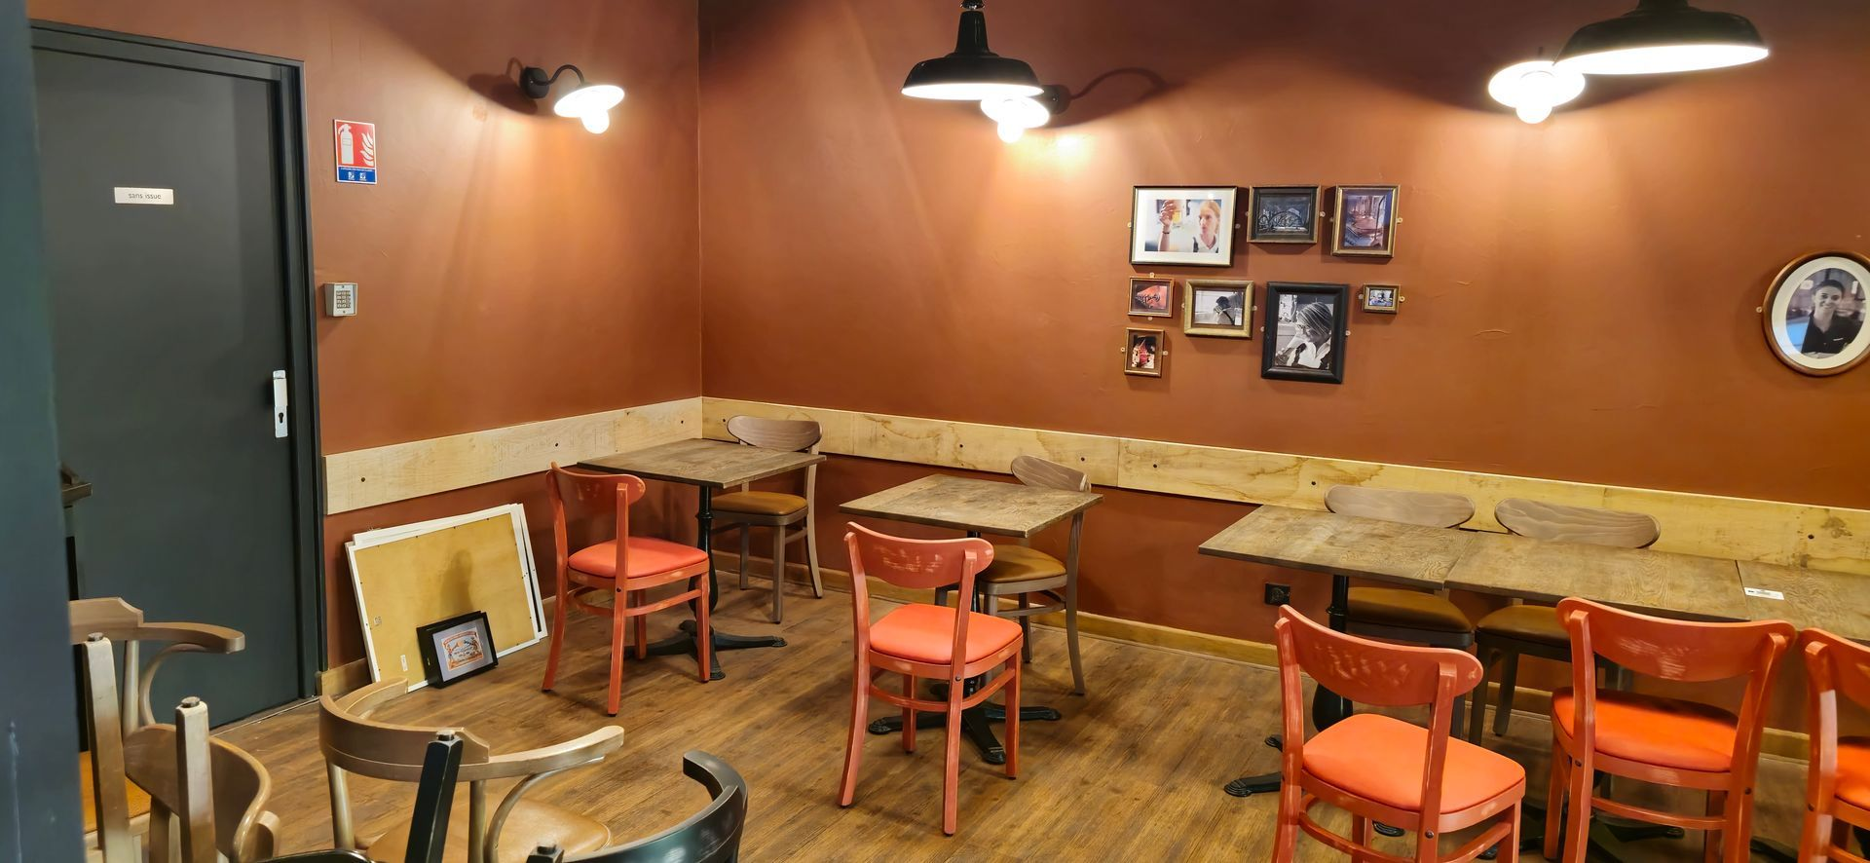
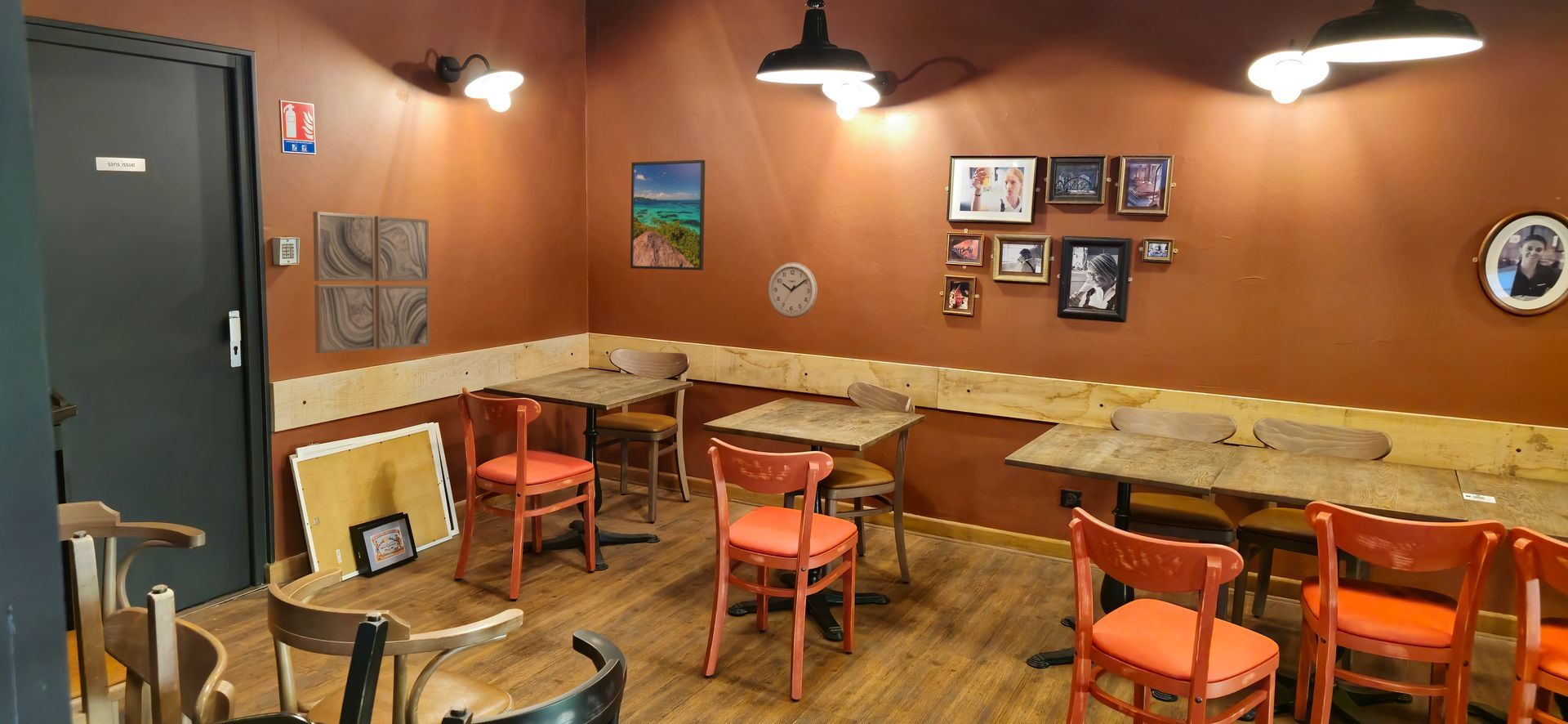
+ wall art (375, 280)
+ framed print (666, 215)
+ wall clock (791, 290)
